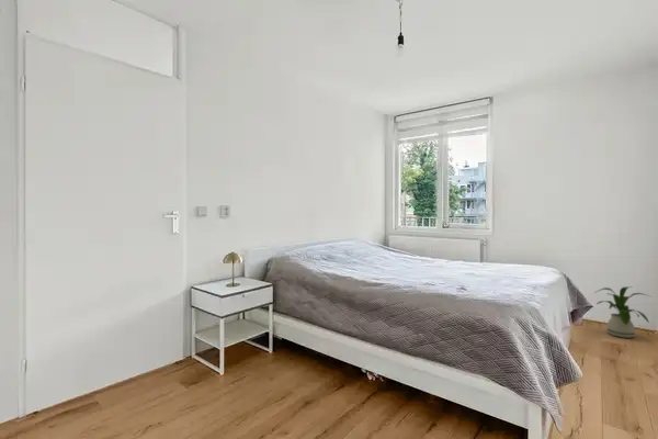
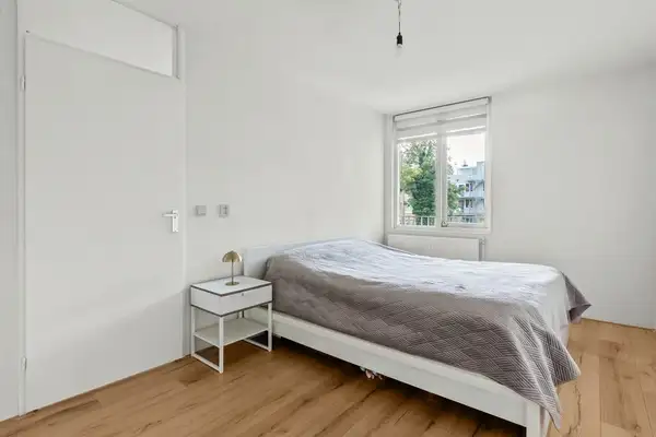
- house plant (622, 307)
